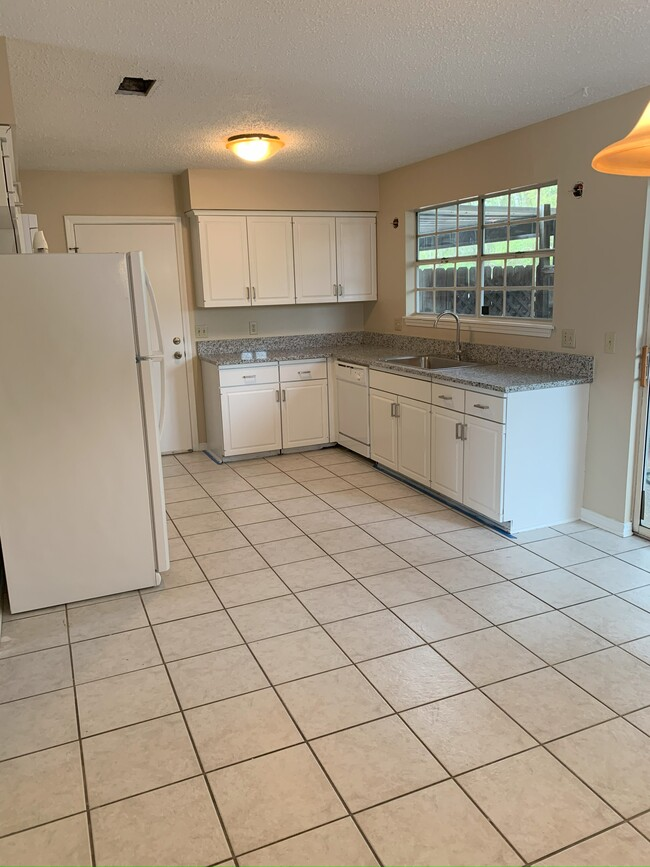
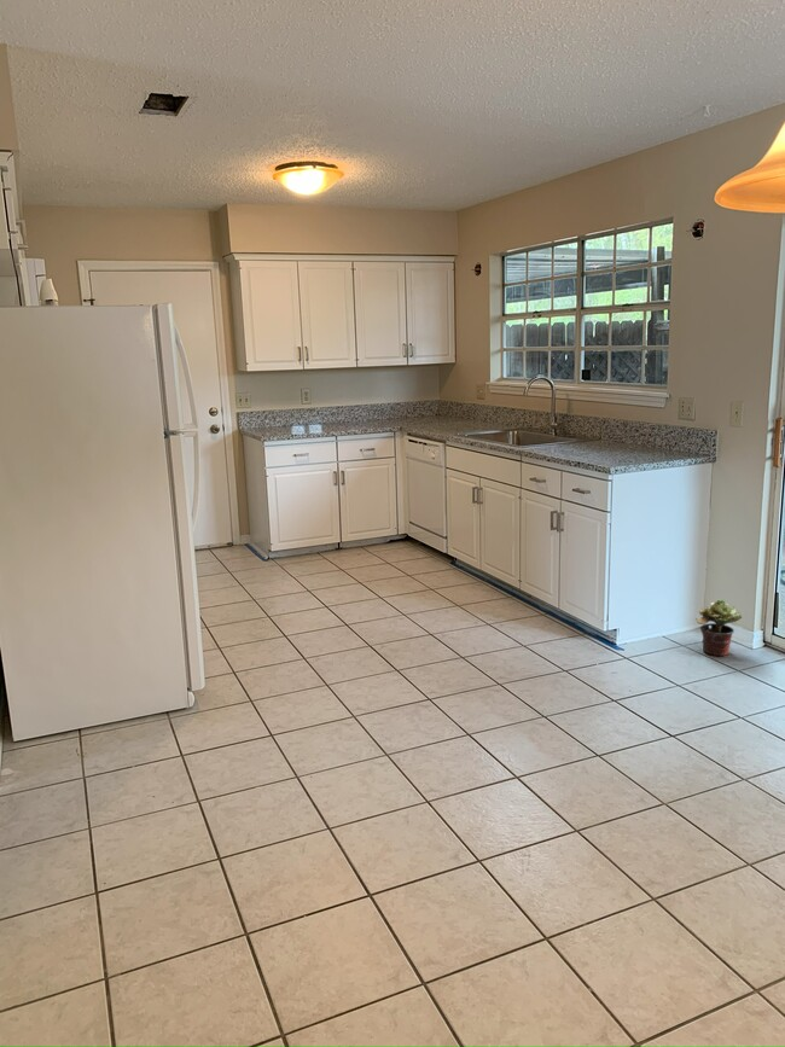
+ potted plant (719, 624)
